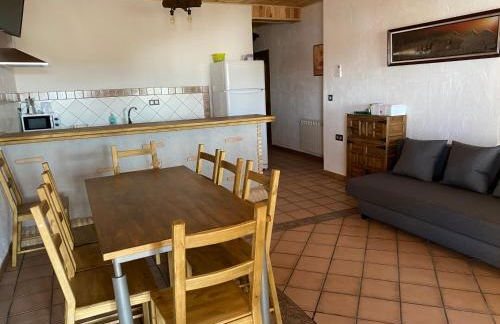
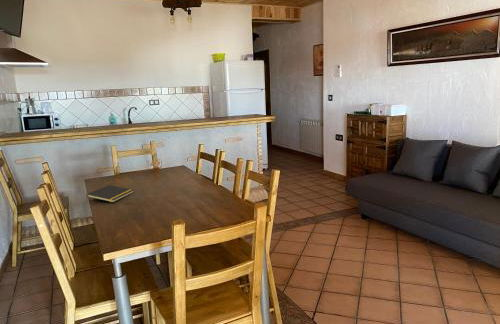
+ notepad (111, 193)
